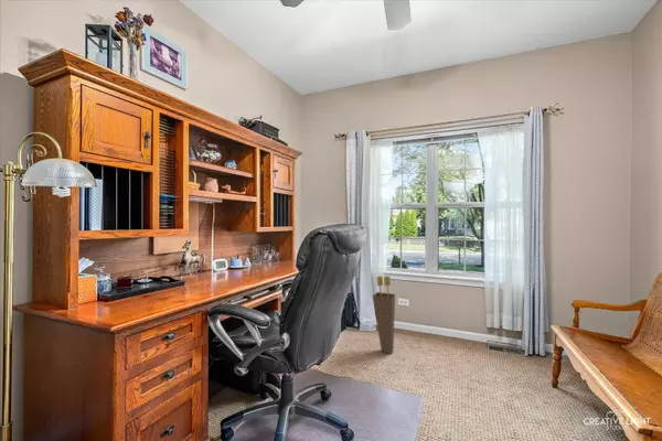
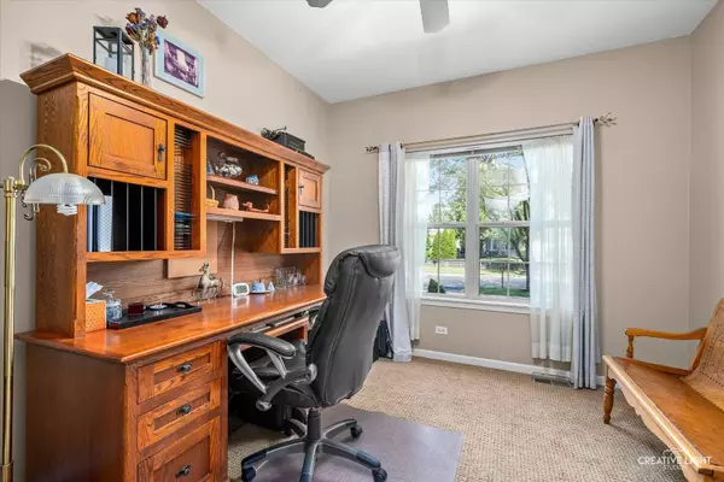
- umbrella stand (384, 313)
